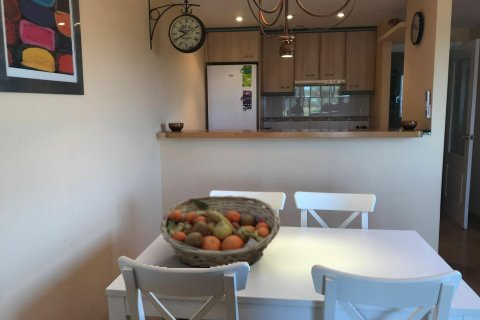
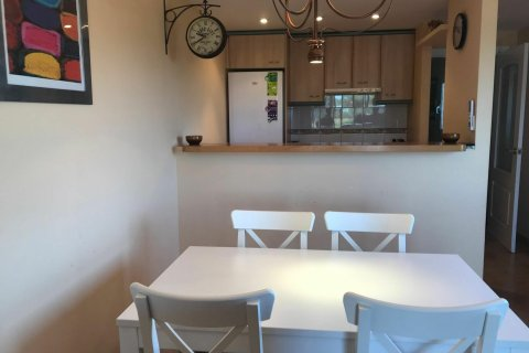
- fruit basket (220, 229)
